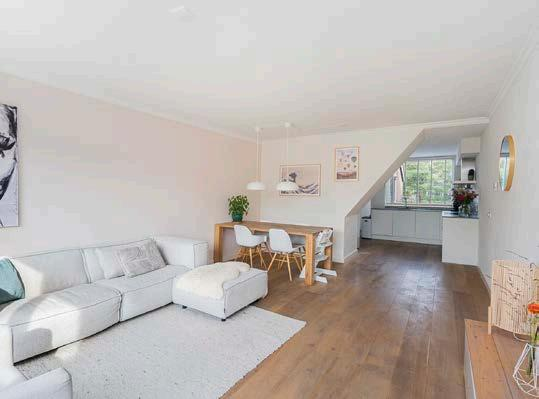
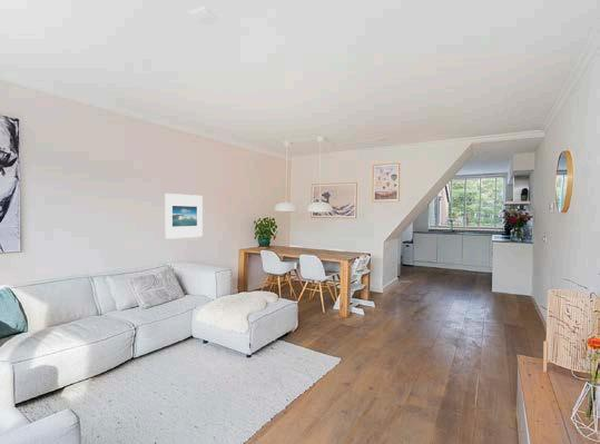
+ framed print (185, 216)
